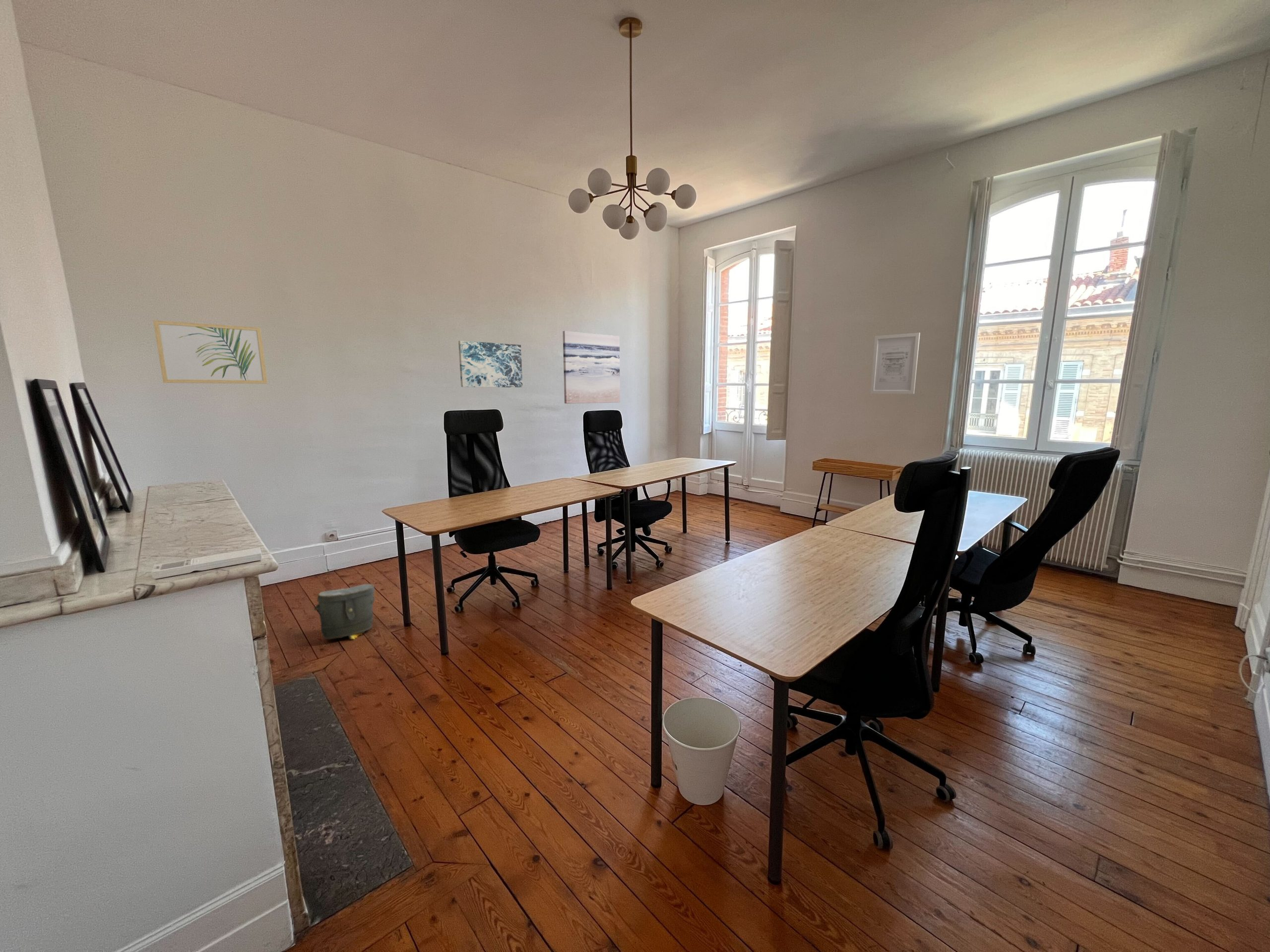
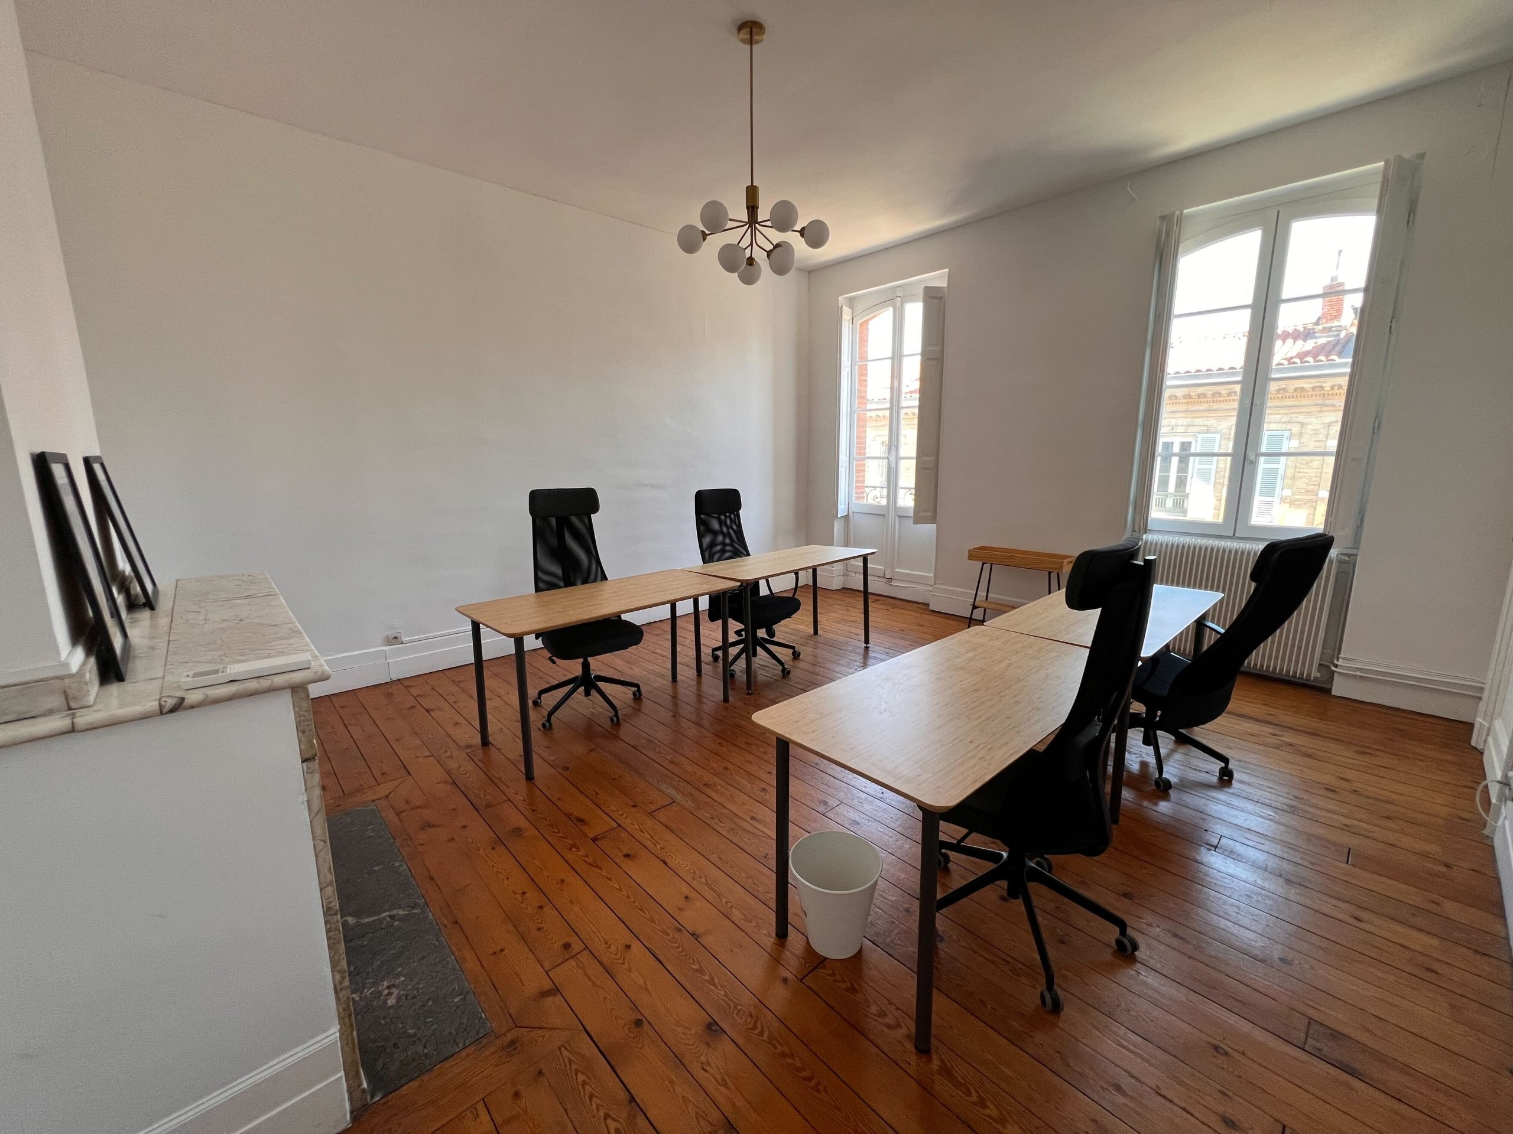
- wall art (214, 354)
- wall art (894, 364)
- wall art (492, 365)
- wall art (592, 368)
- bag (346, 610)
